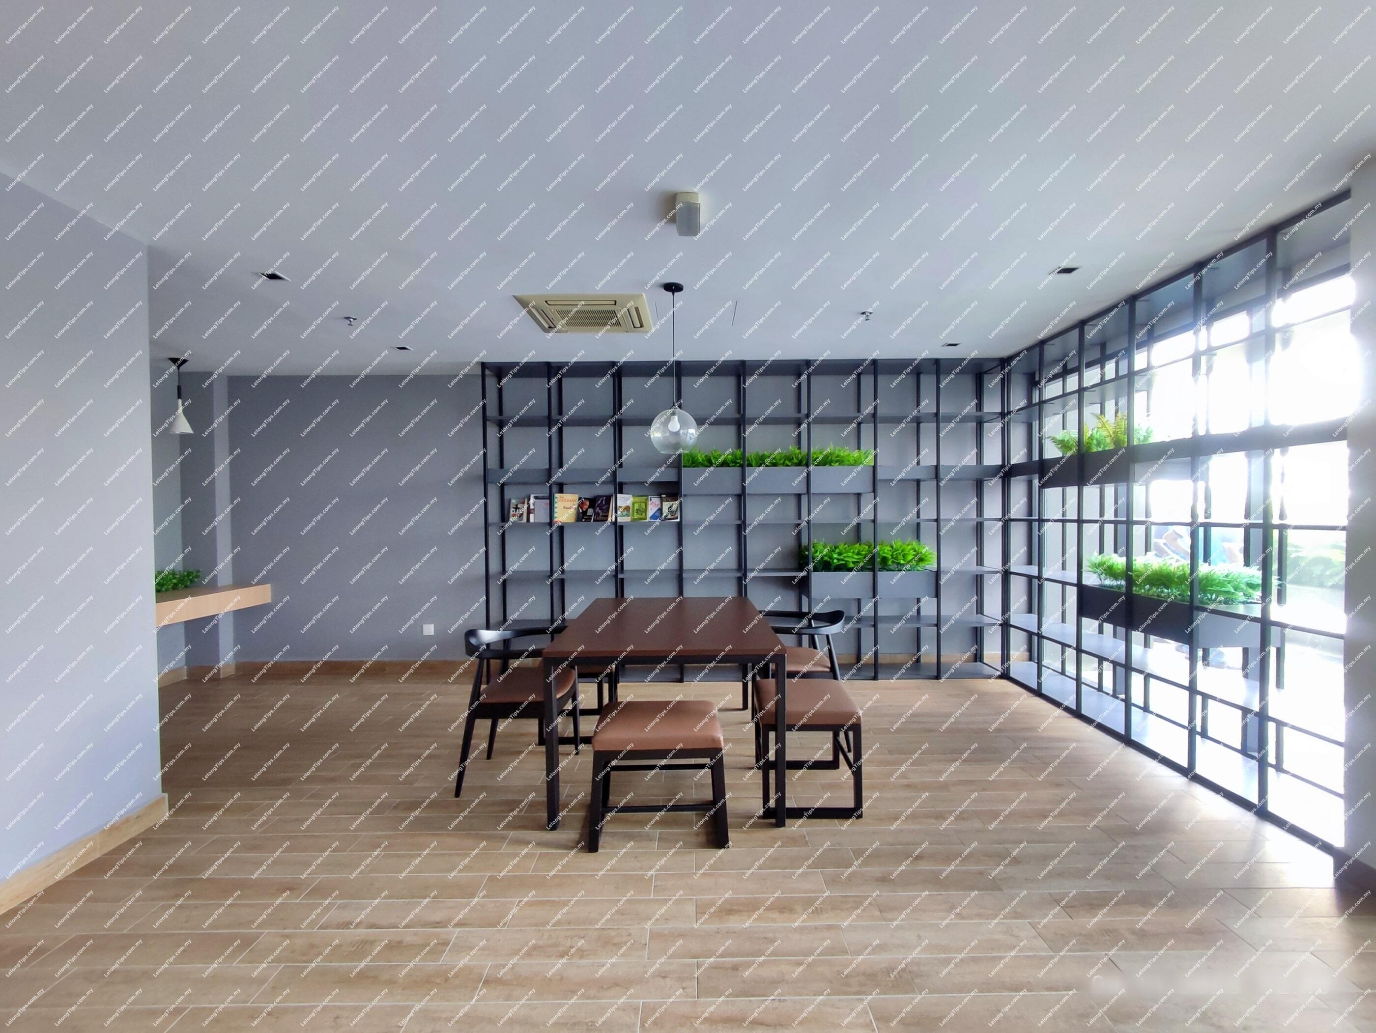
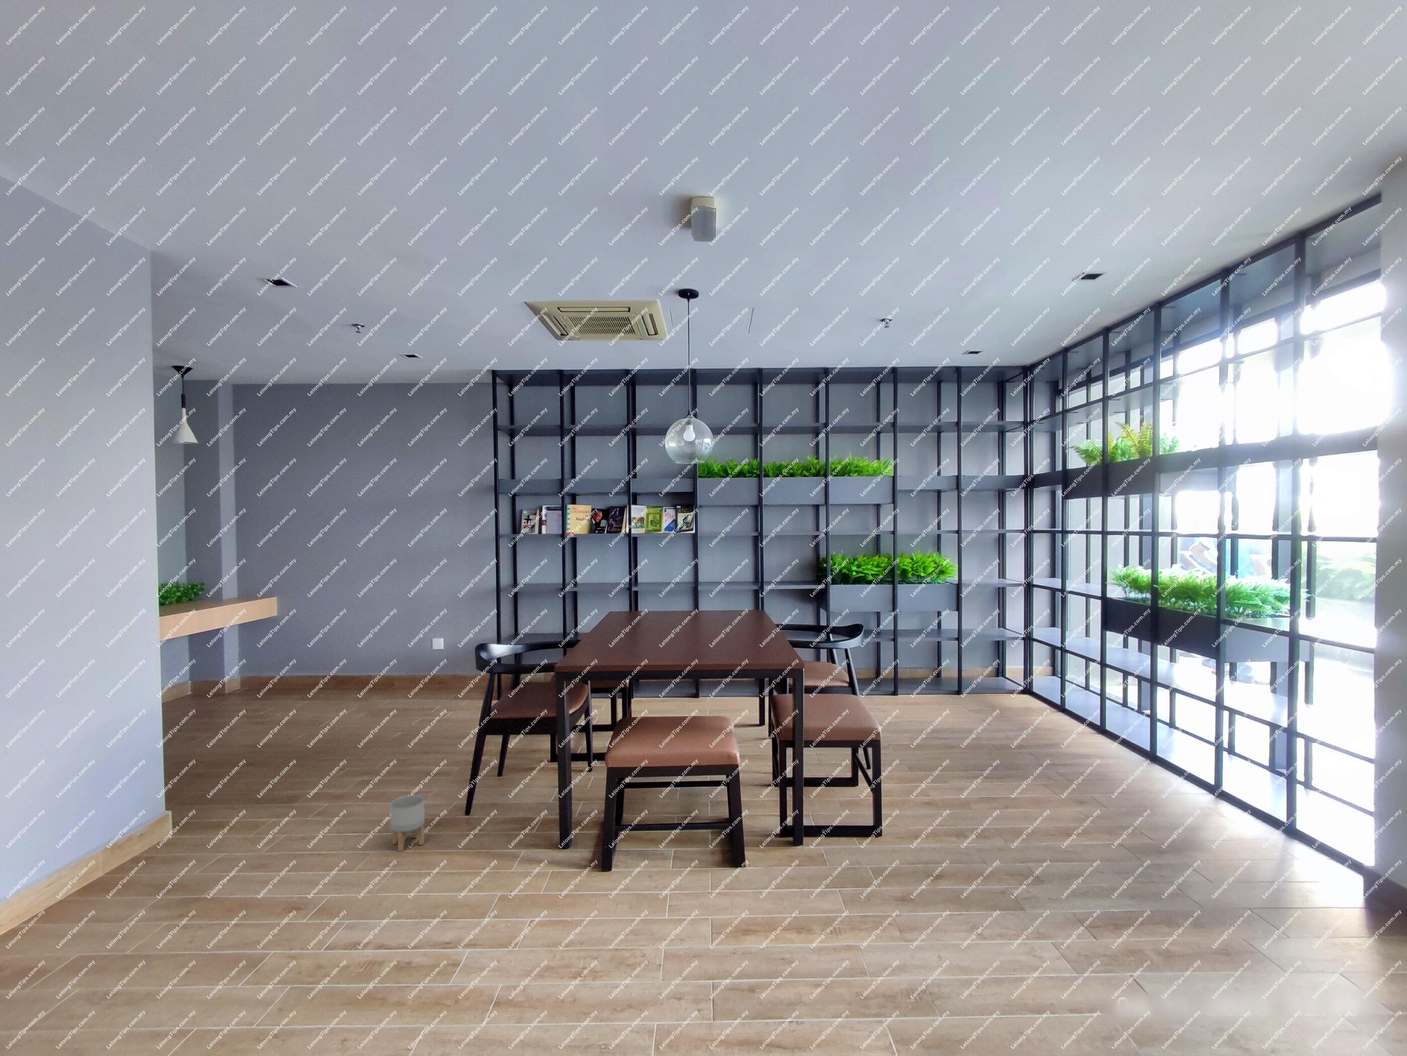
+ planter (407, 823)
